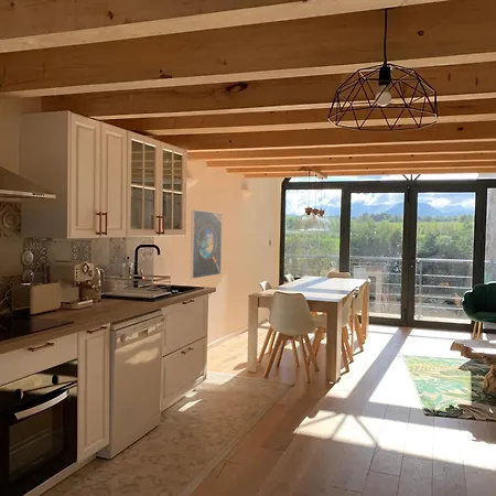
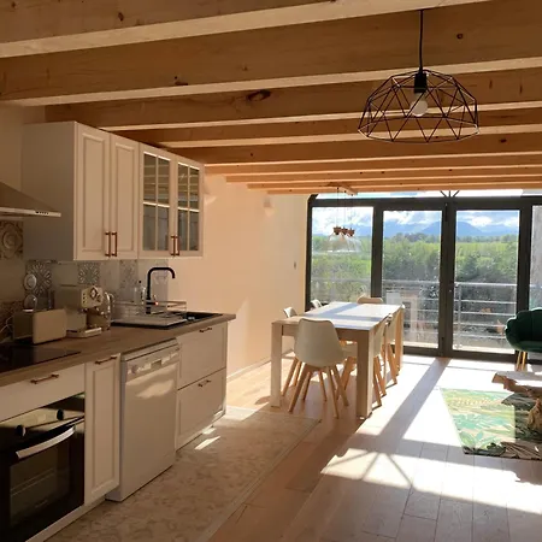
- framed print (206, 244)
